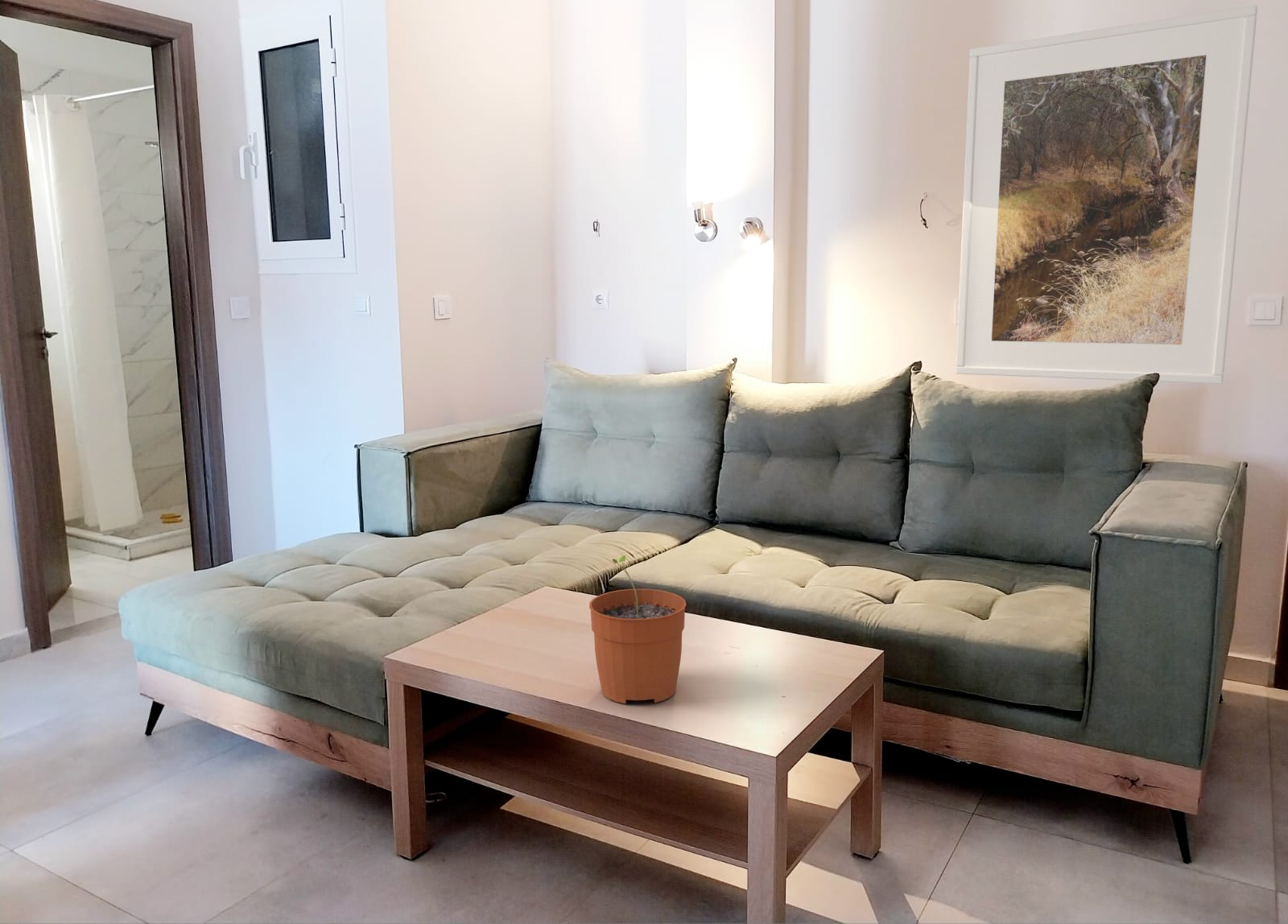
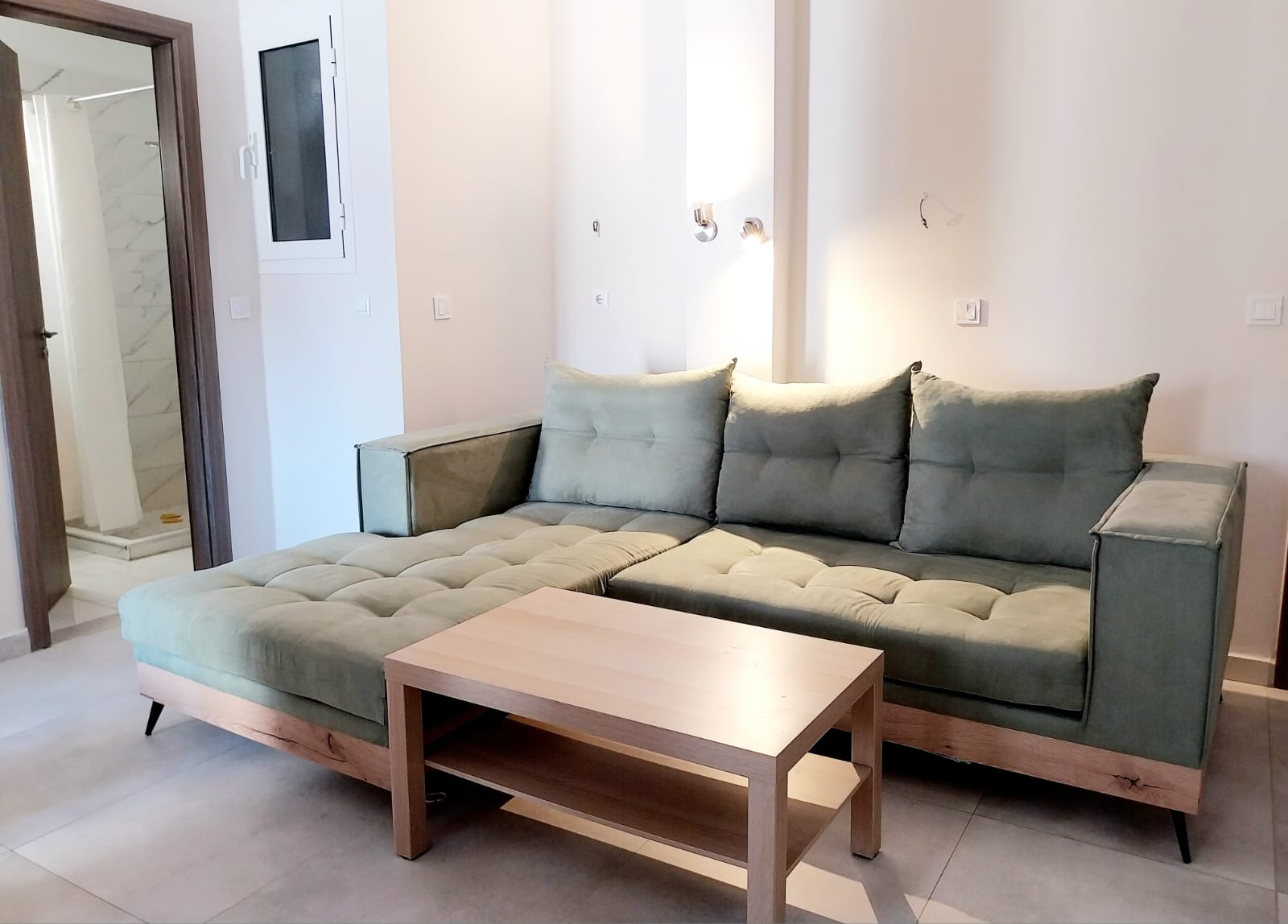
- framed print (1091, 208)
- plant pot (638, 625)
